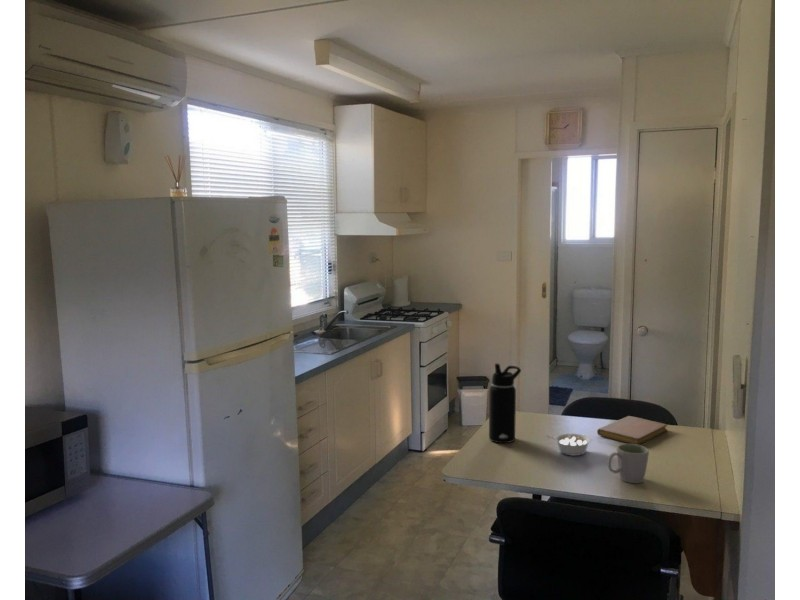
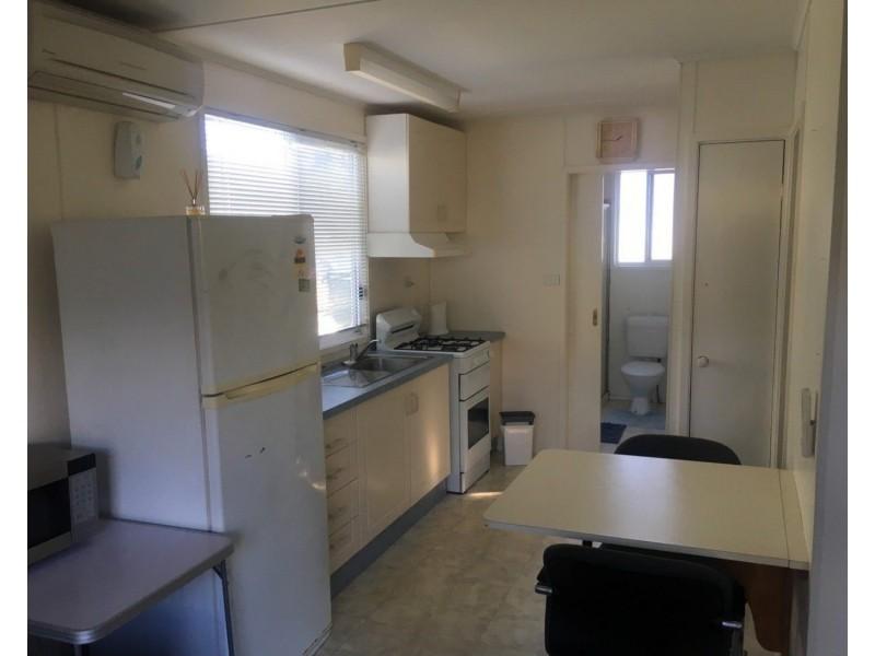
- mug (627, 464)
- water bottle (504, 400)
- legume (571, 444)
- notebook (632, 429)
